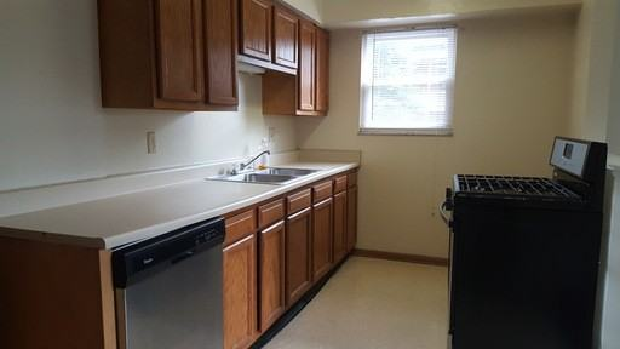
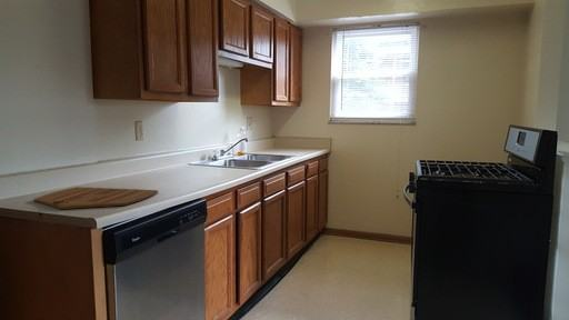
+ cutting board (91, 196)
